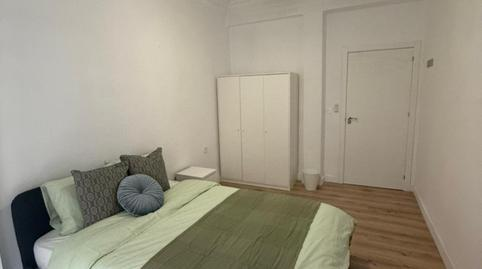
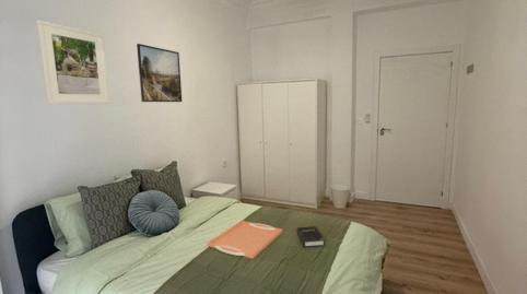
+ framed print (161, 75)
+ serving tray (246, 237)
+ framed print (77, 66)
+ hardback book (309, 236)
